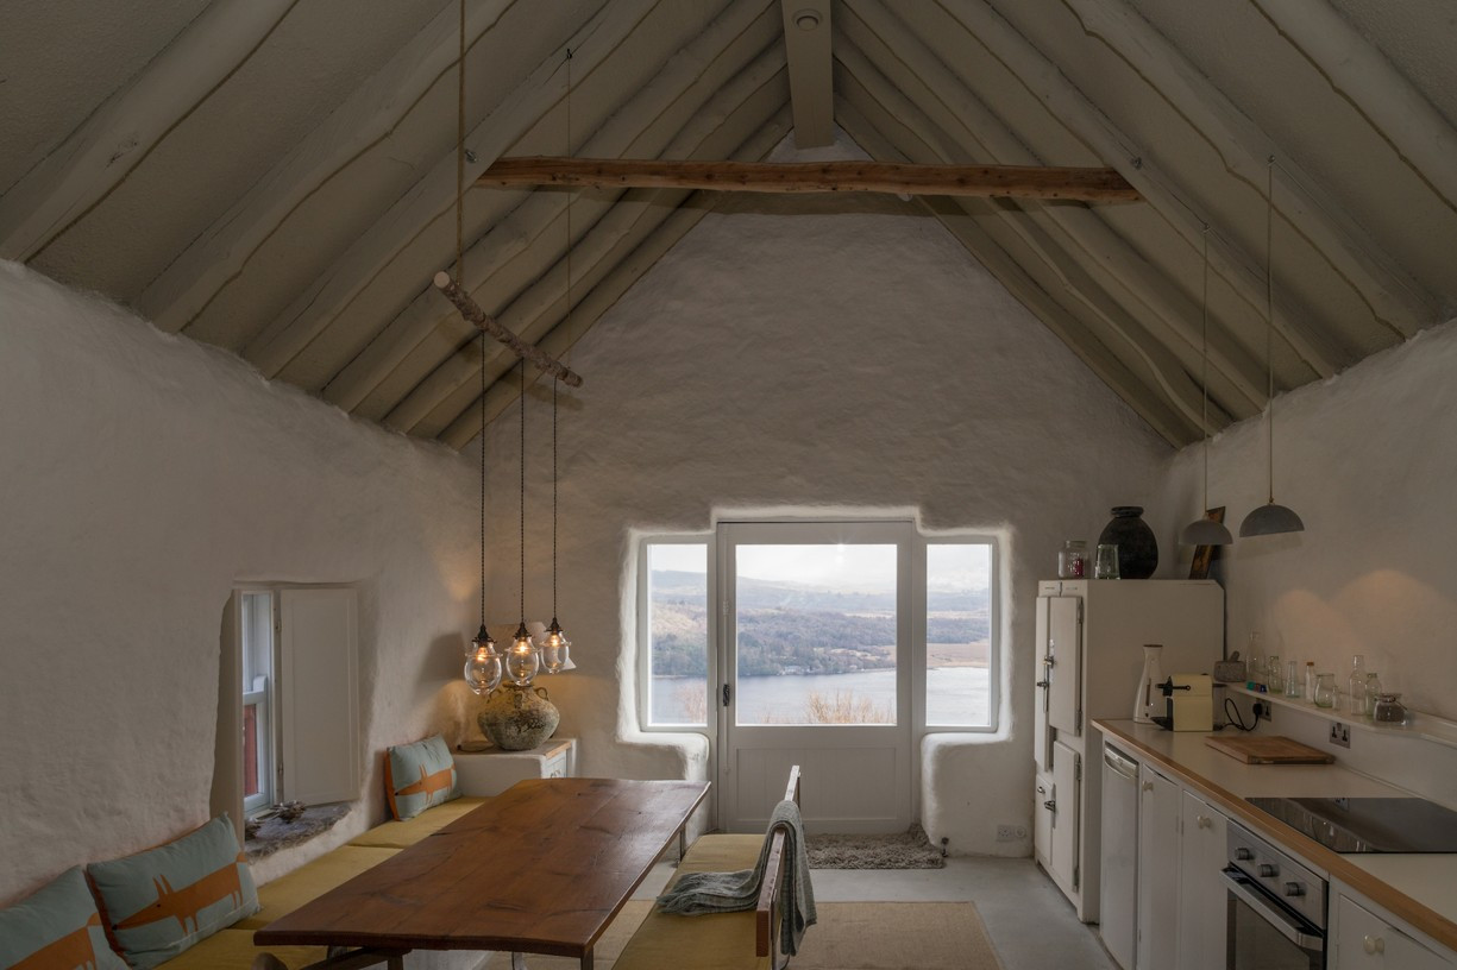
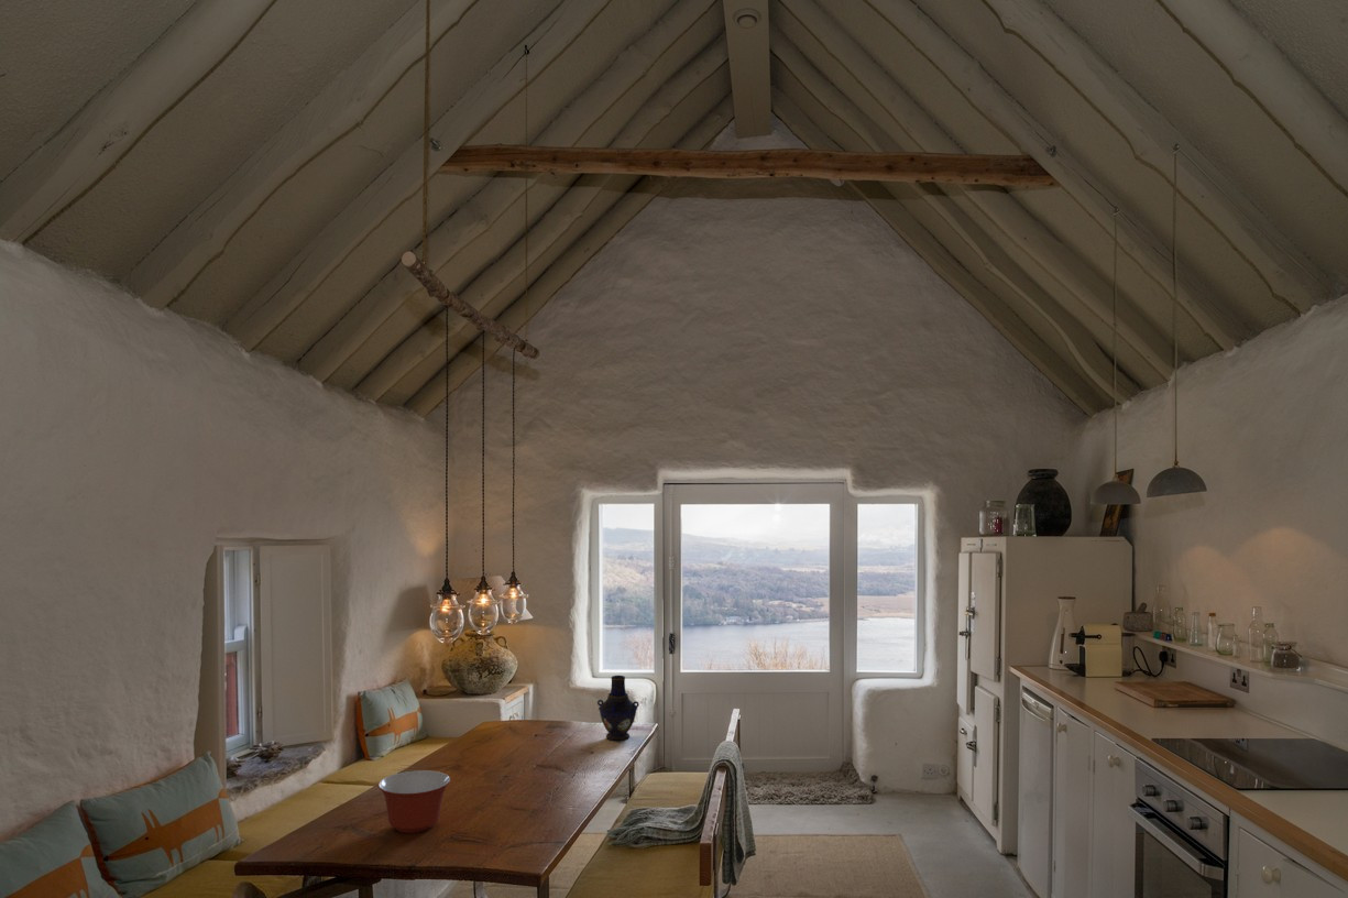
+ mixing bowl (414, 803)
+ vase (617, 707)
